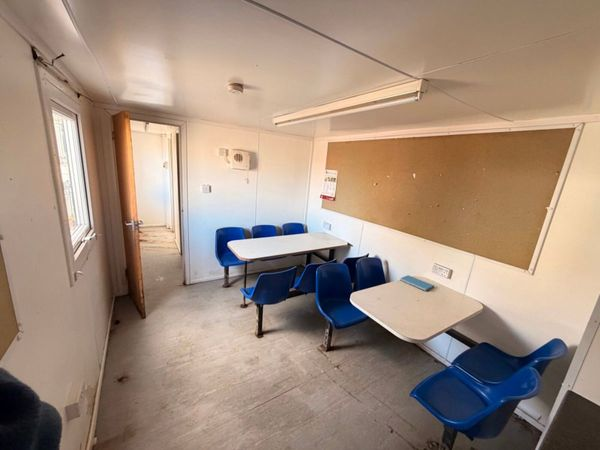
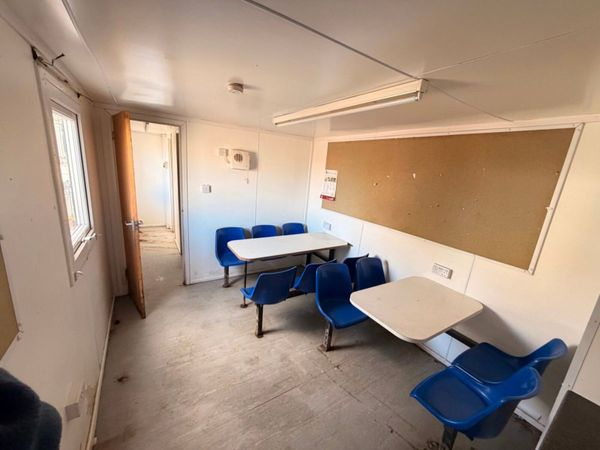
- book (416, 282)
